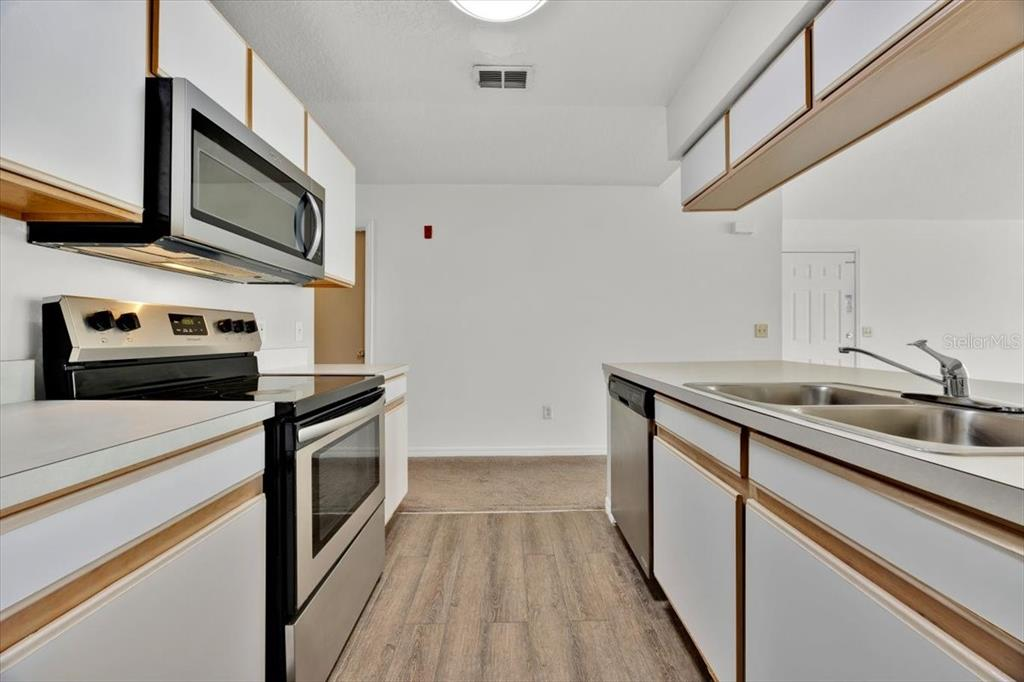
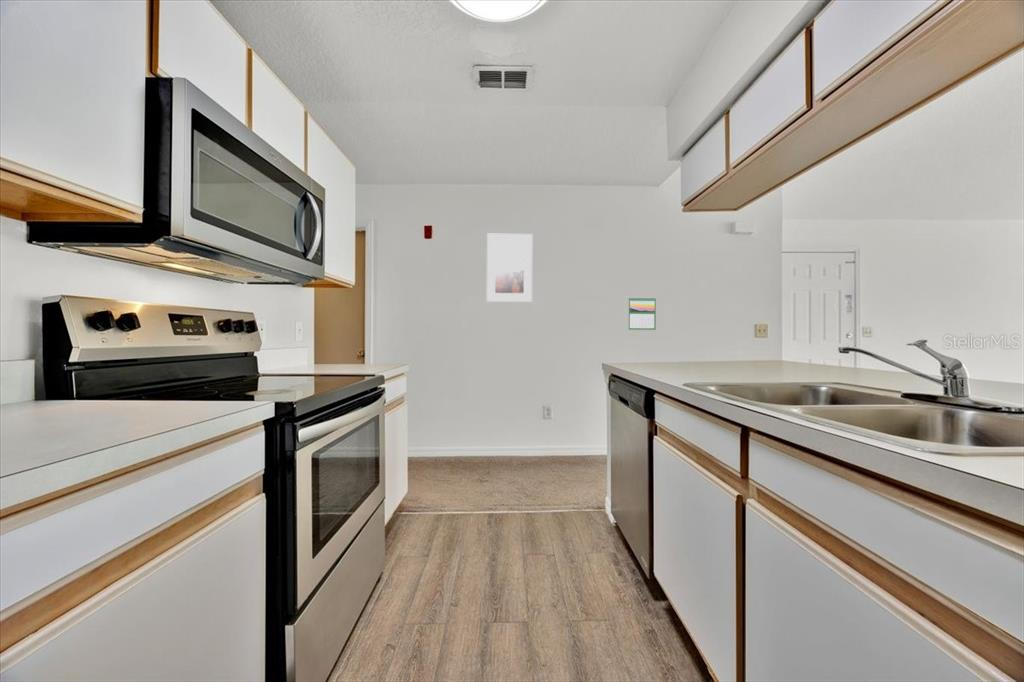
+ calendar (642, 313)
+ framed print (509, 267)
